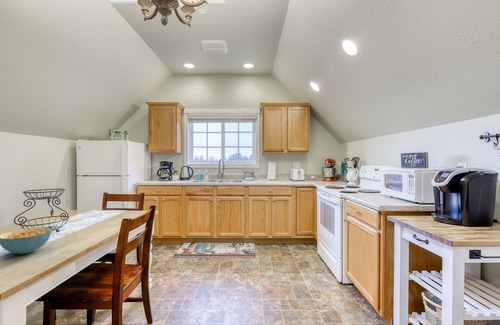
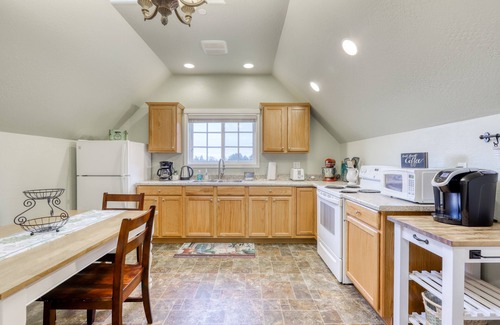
- cereal bowl (26, 242)
